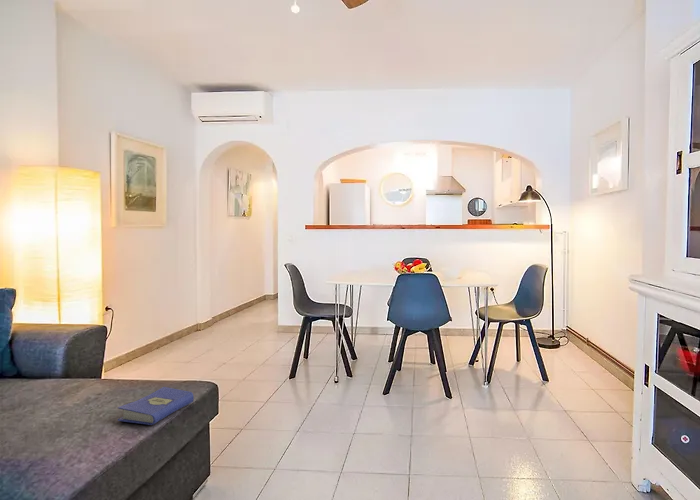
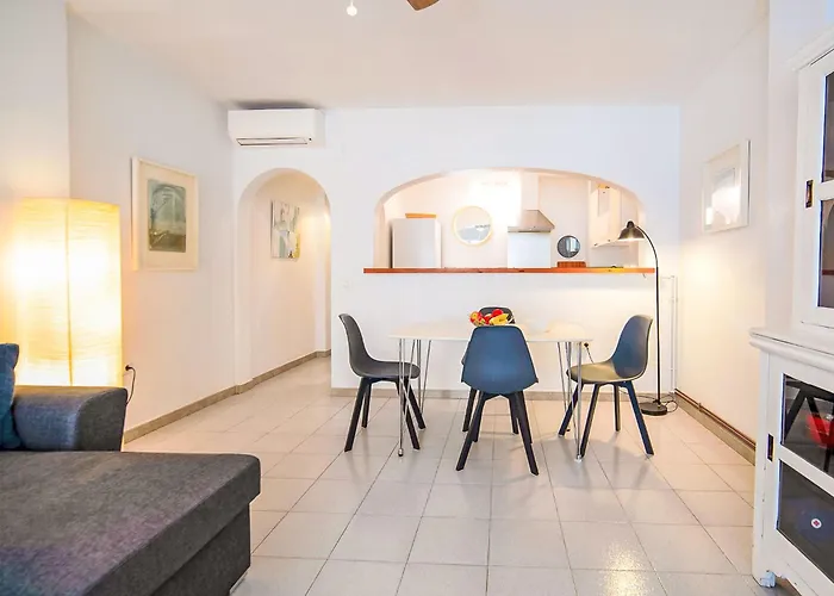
- hardcover book (158, 405)
